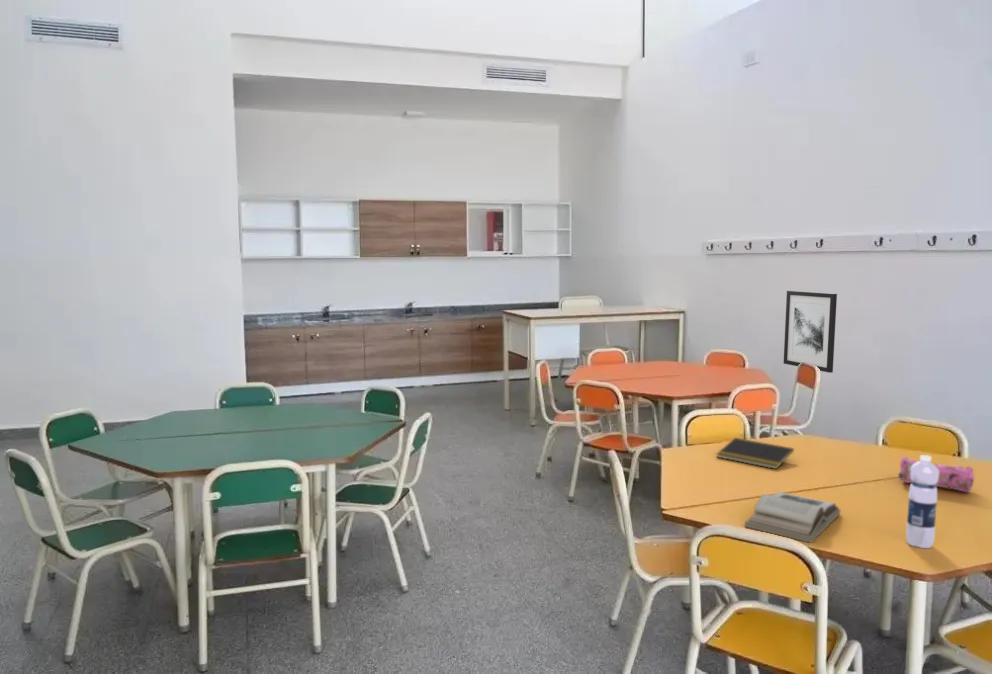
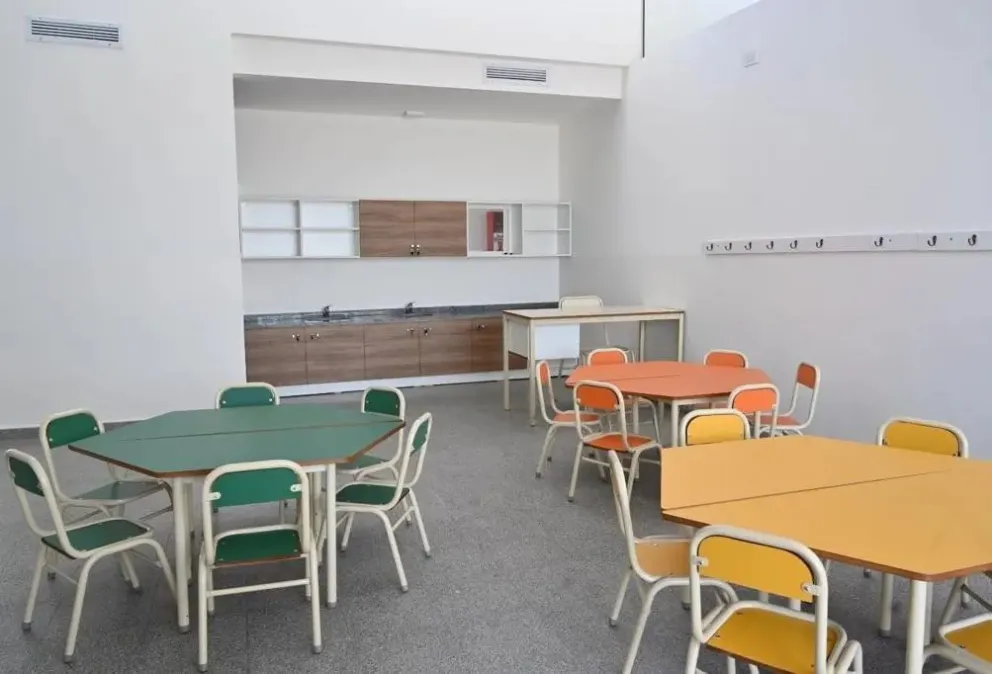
- book (794, 508)
- notepad (754, 452)
- wall art (809, 330)
- water bottle (922, 500)
- pencil case (939, 474)
